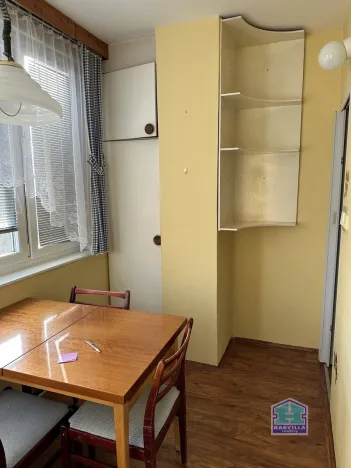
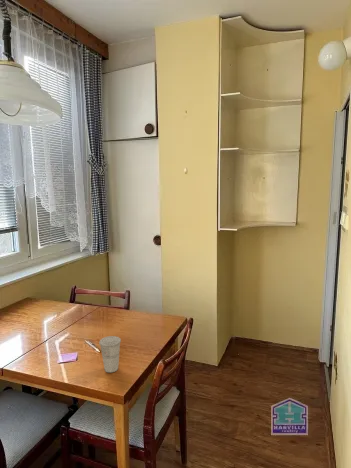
+ cup (110, 354)
